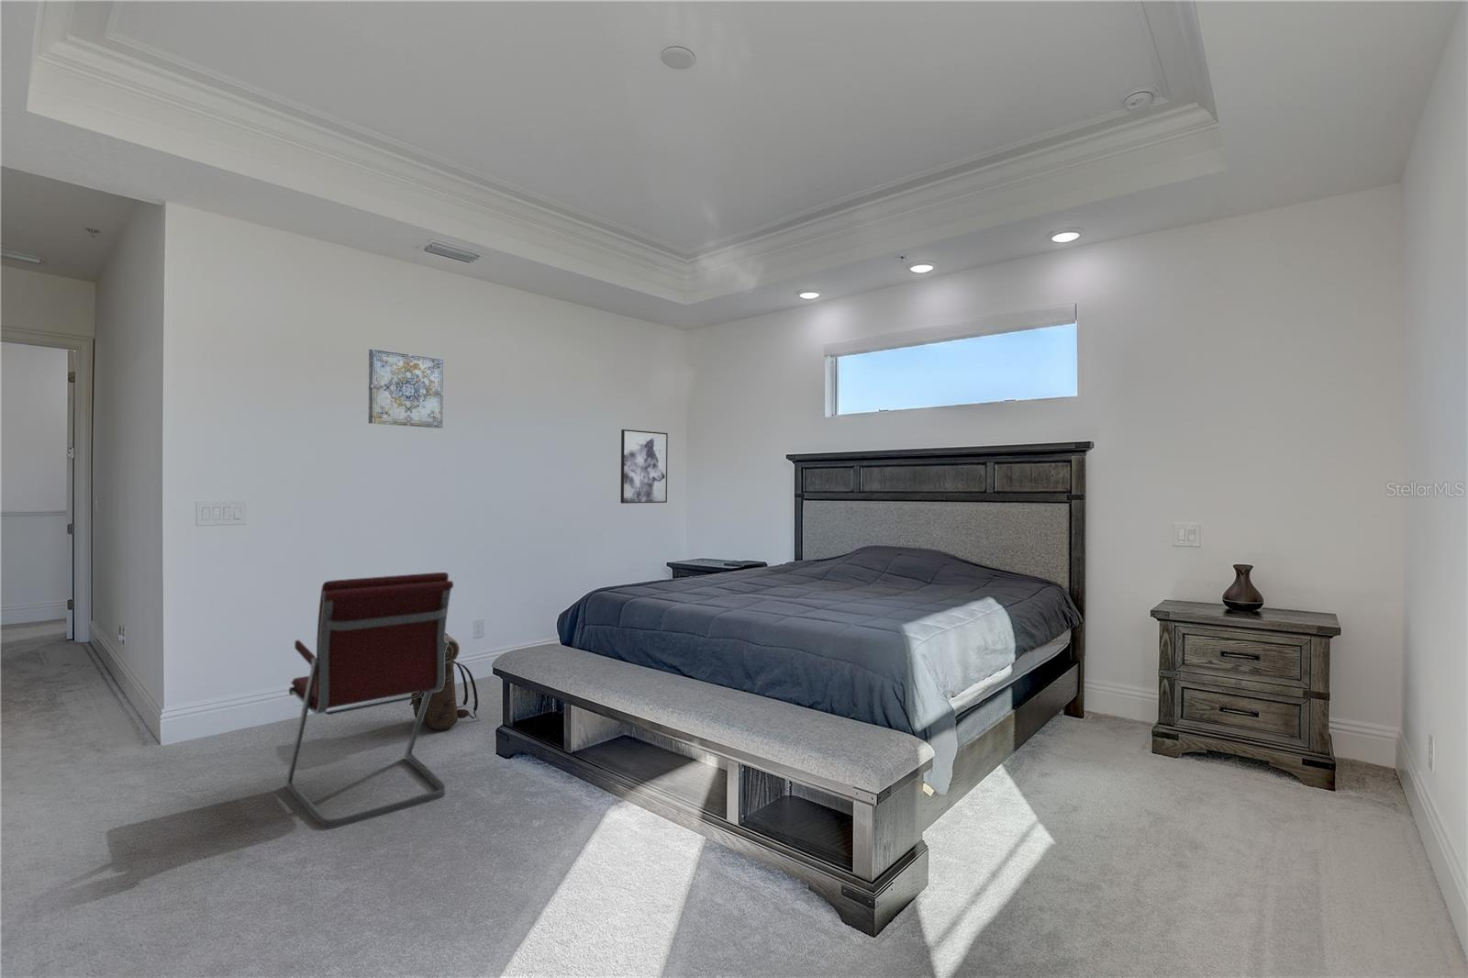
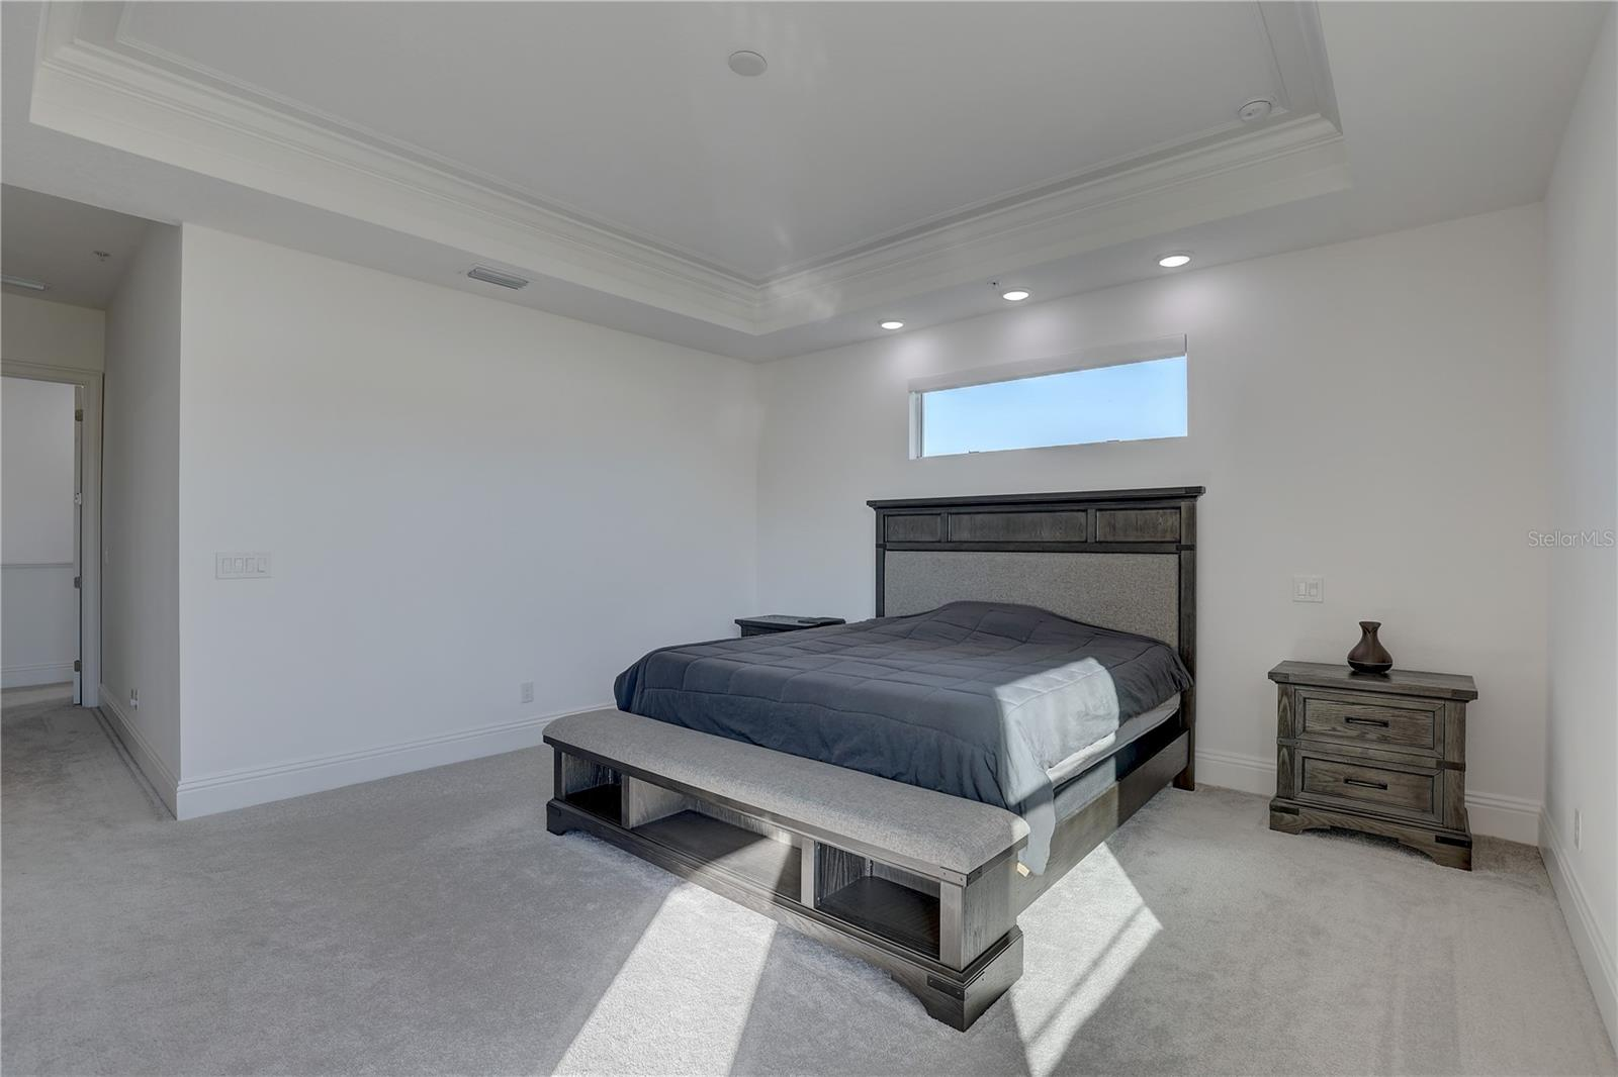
- backpack (445, 676)
- wall art (406, 390)
- wall art (644, 467)
- office chair (369, 680)
